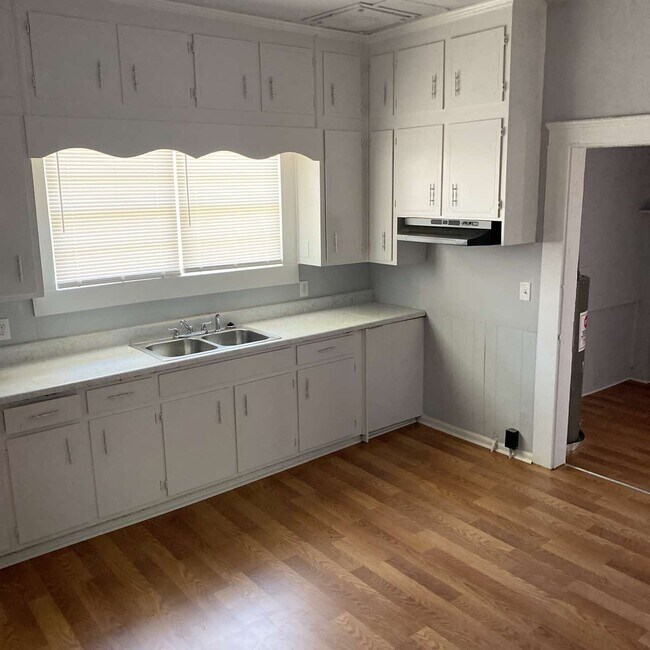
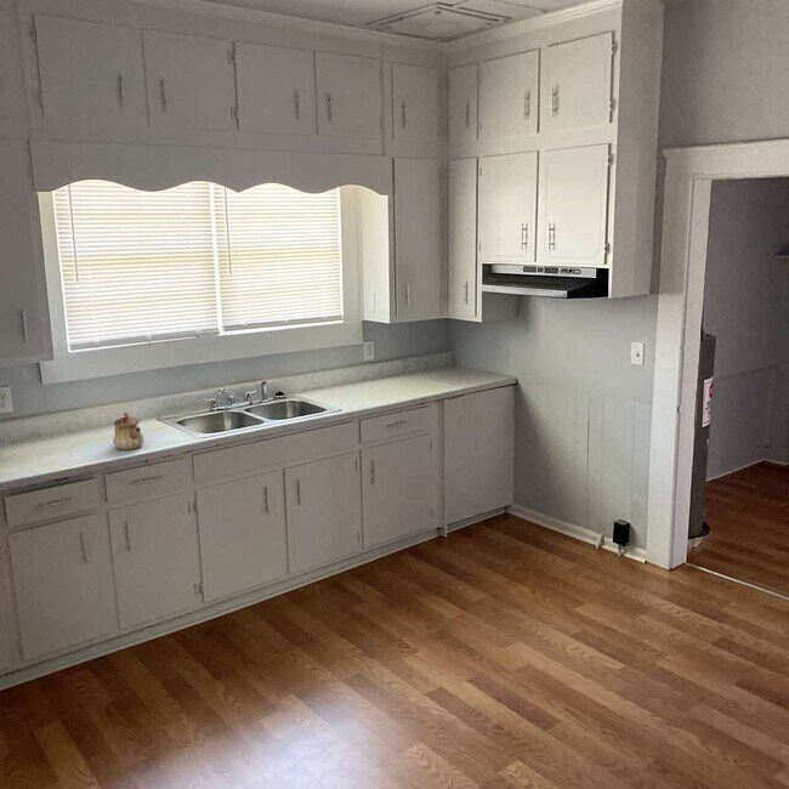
+ teapot (126, 428)
